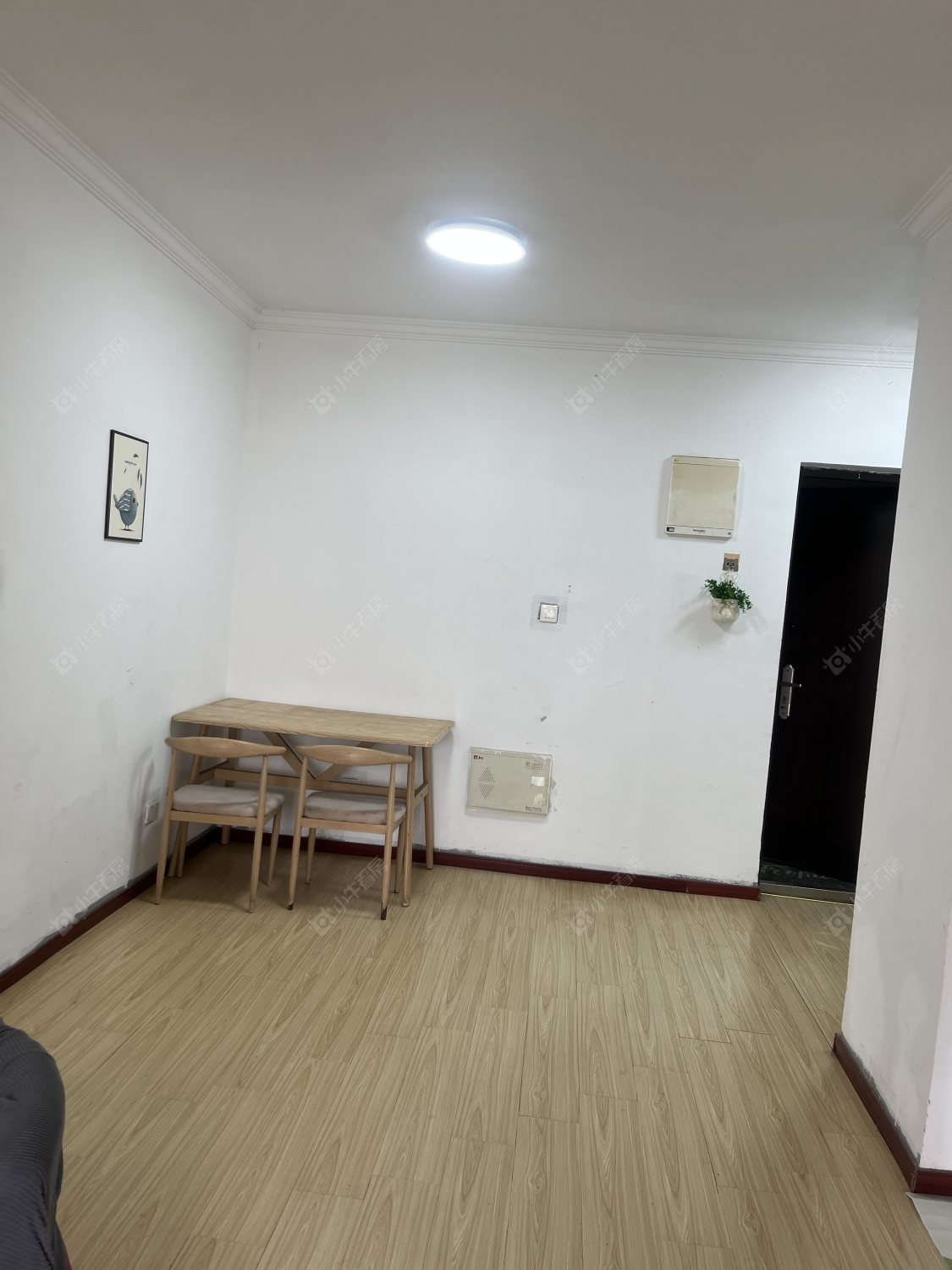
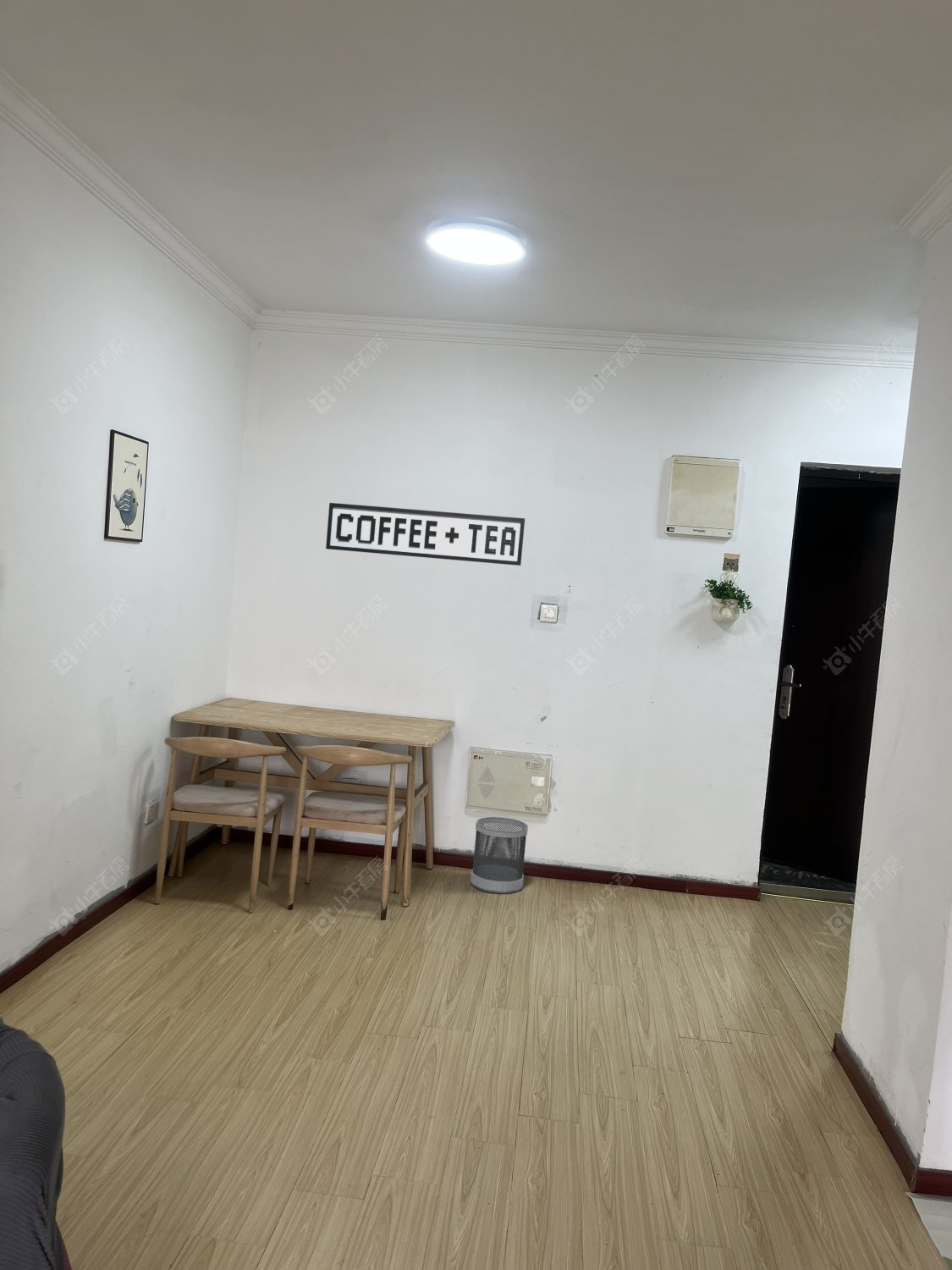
+ wastebasket (499, 853)
+ sign (424, 533)
